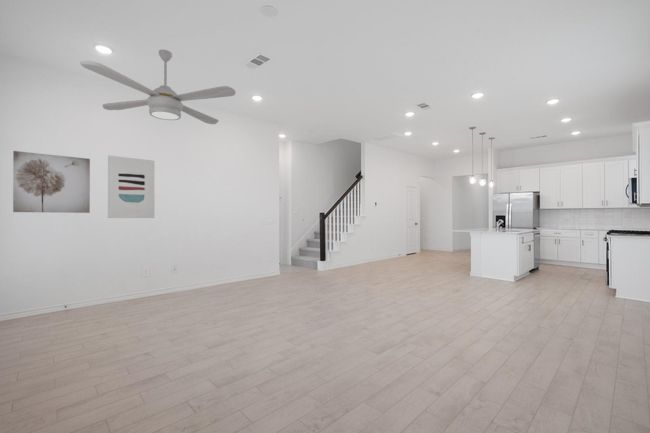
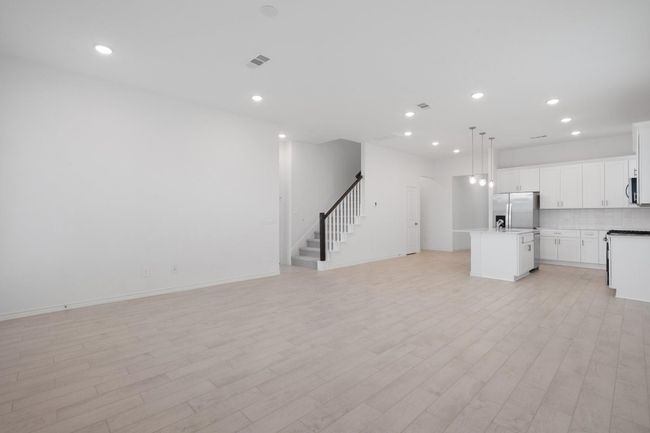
- wall art (132, 188)
- wall art (53, 183)
- ceiling fan (165, 84)
